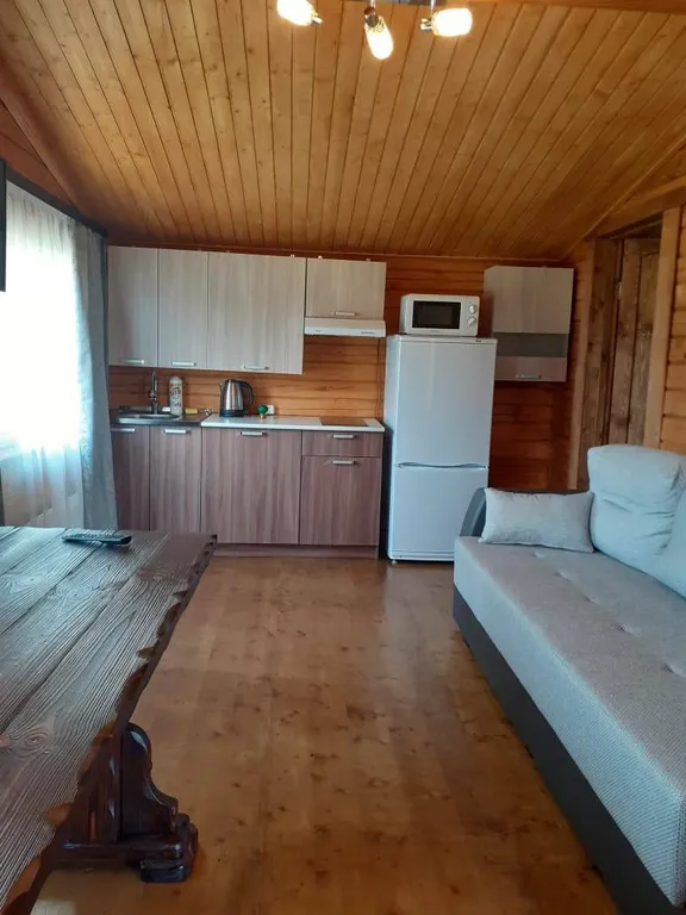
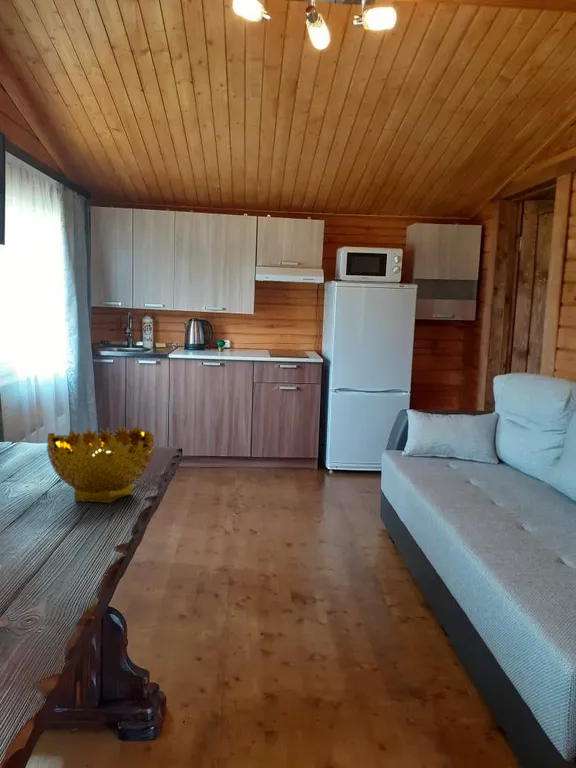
+ decorative bowl (102, 462)
